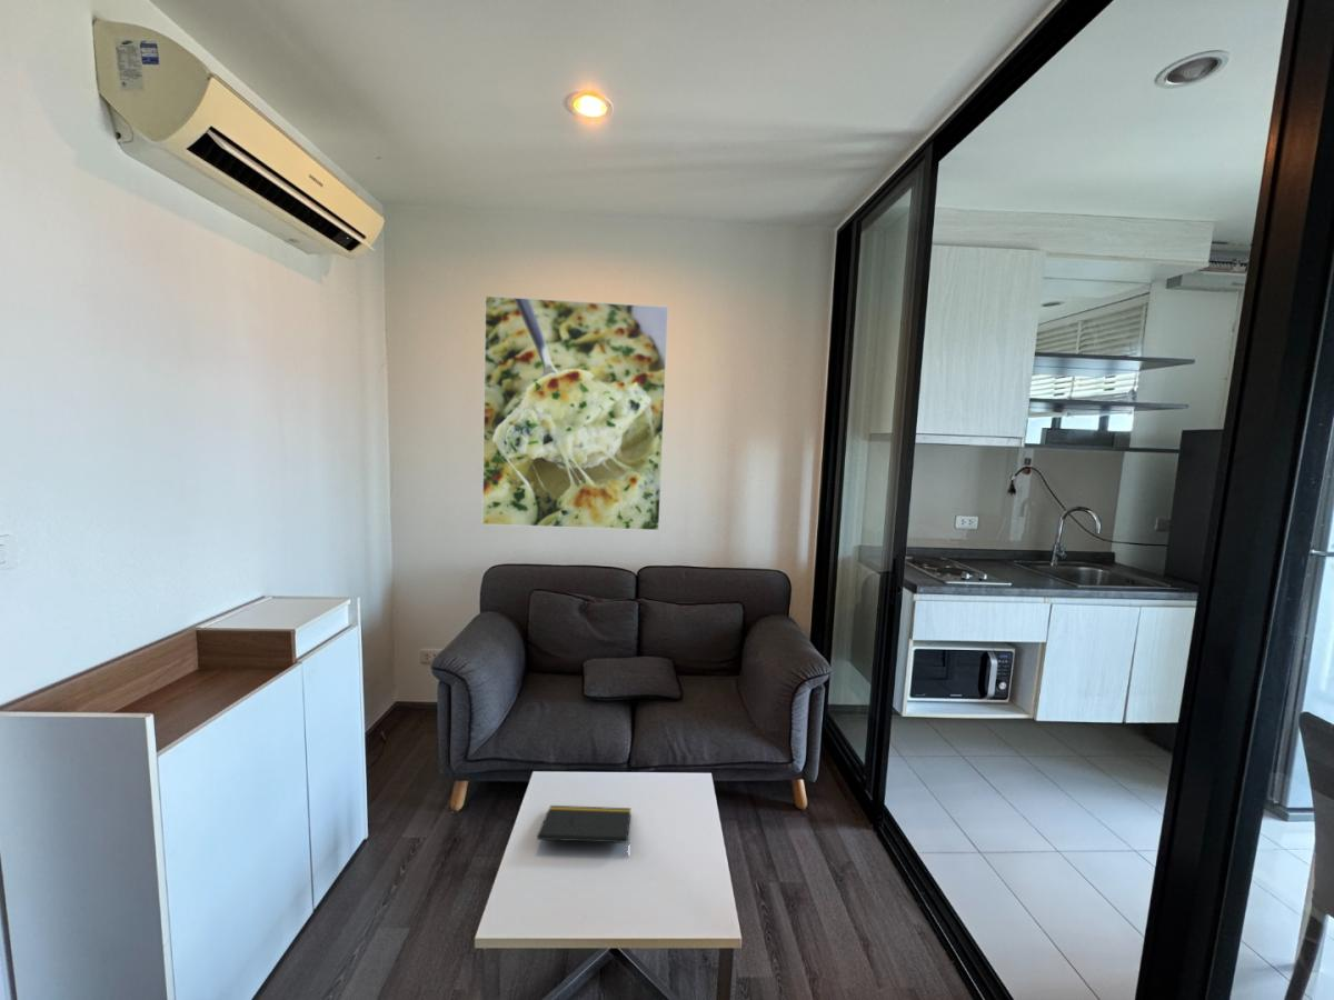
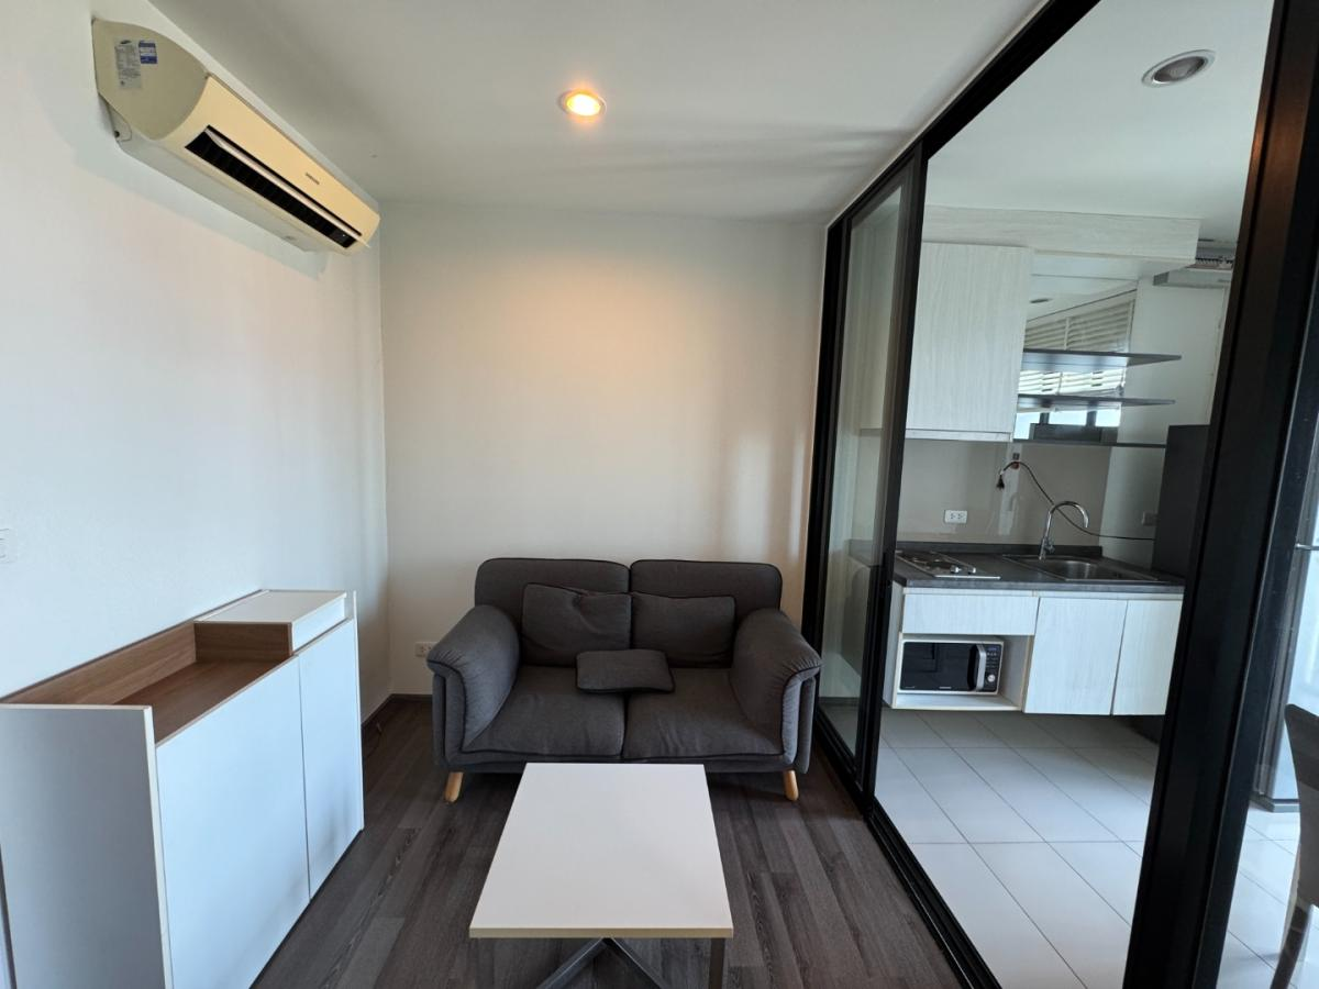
- notepad (586, 822)
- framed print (575, 416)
